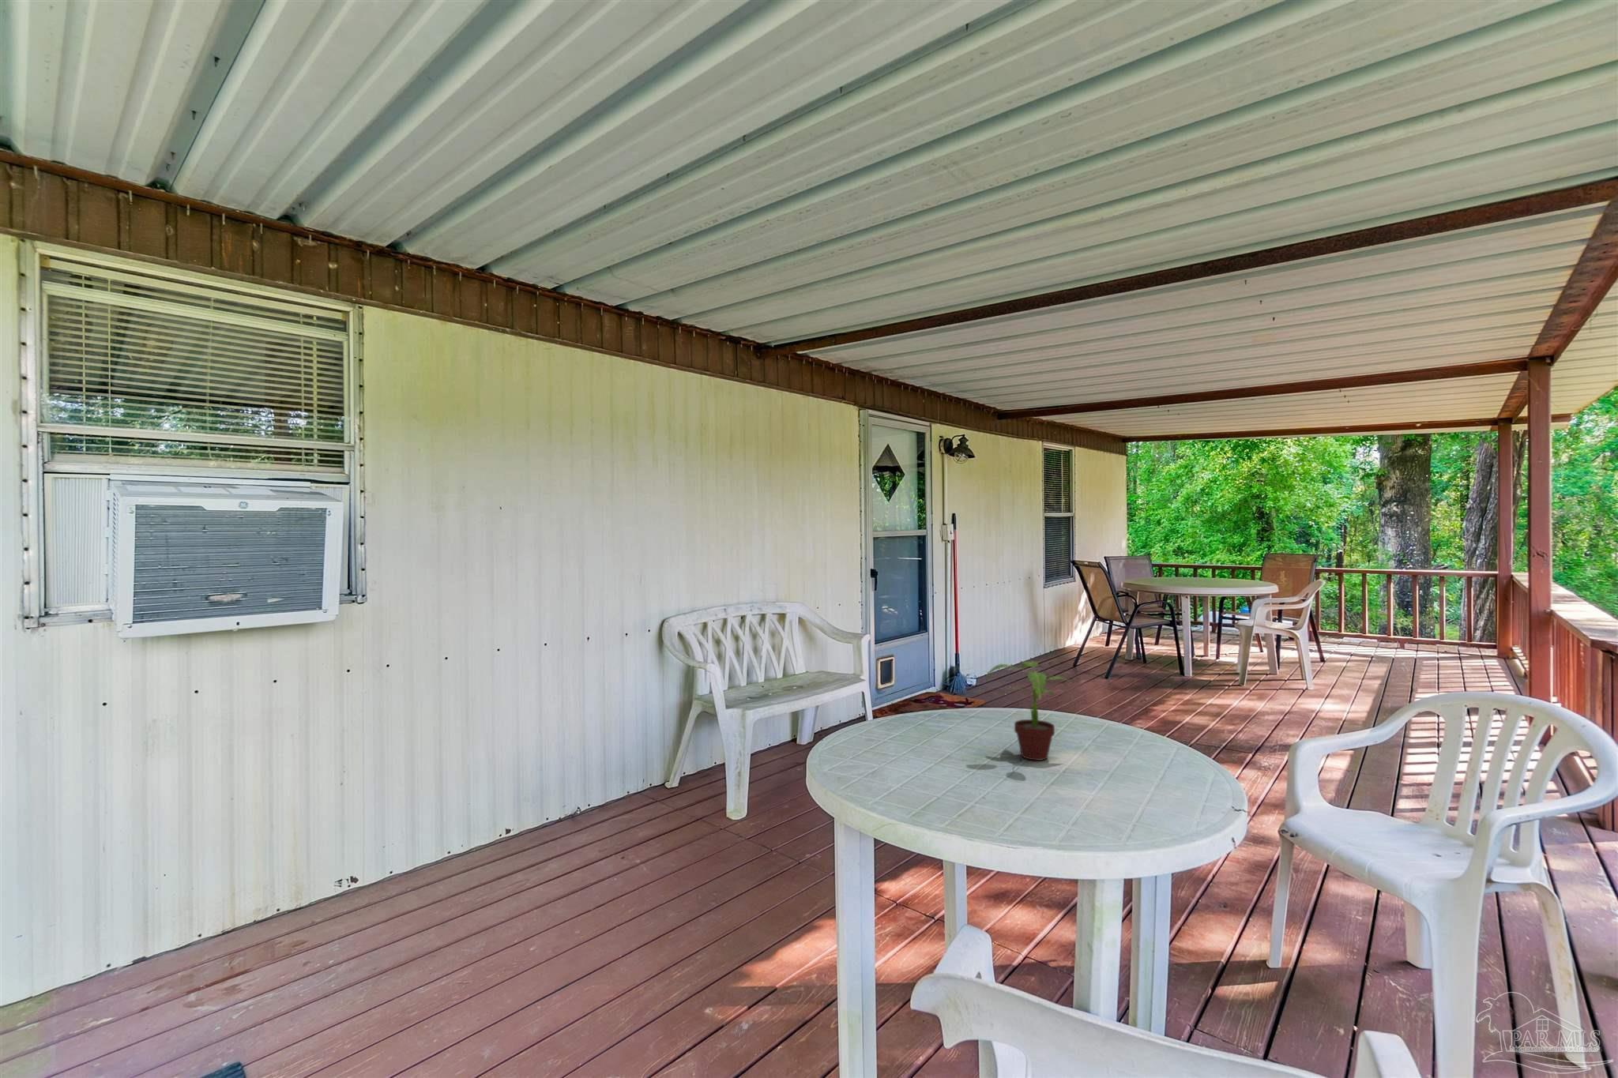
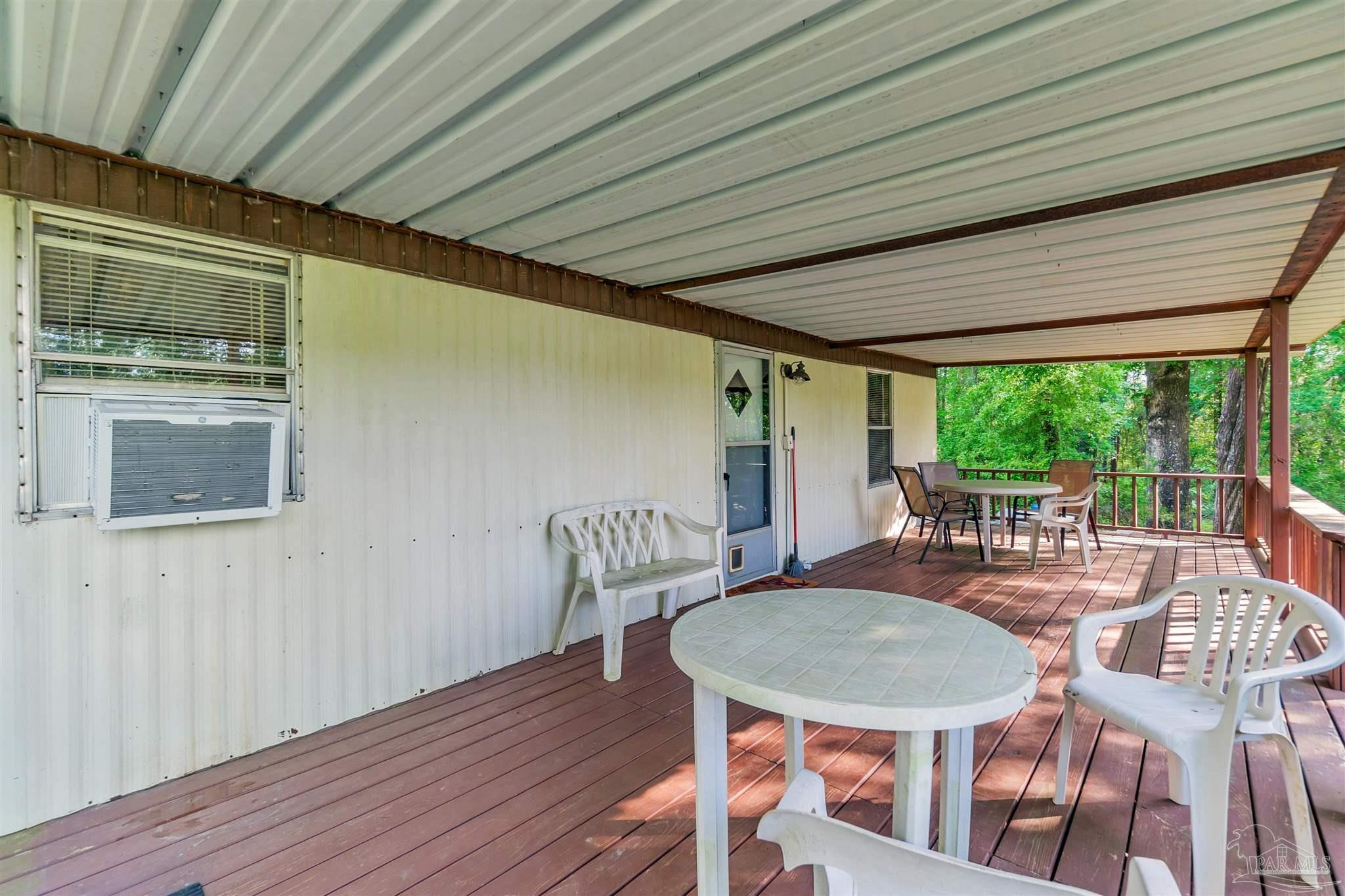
- potted plant (1031, 709)
